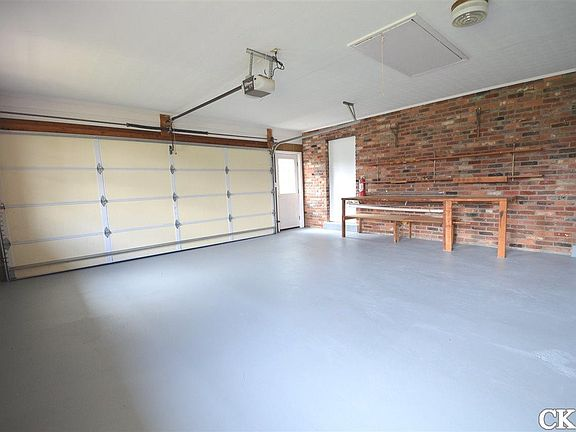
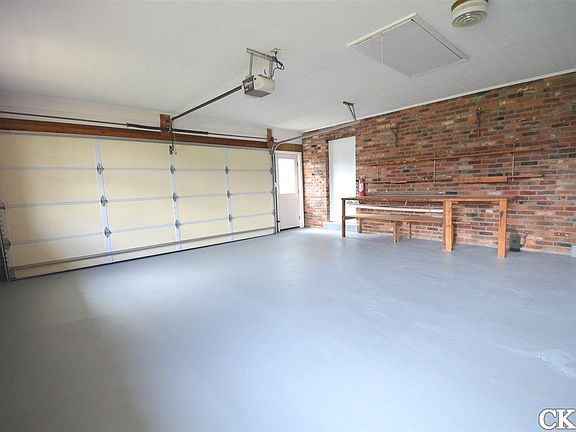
+ watering can (515, 239)
